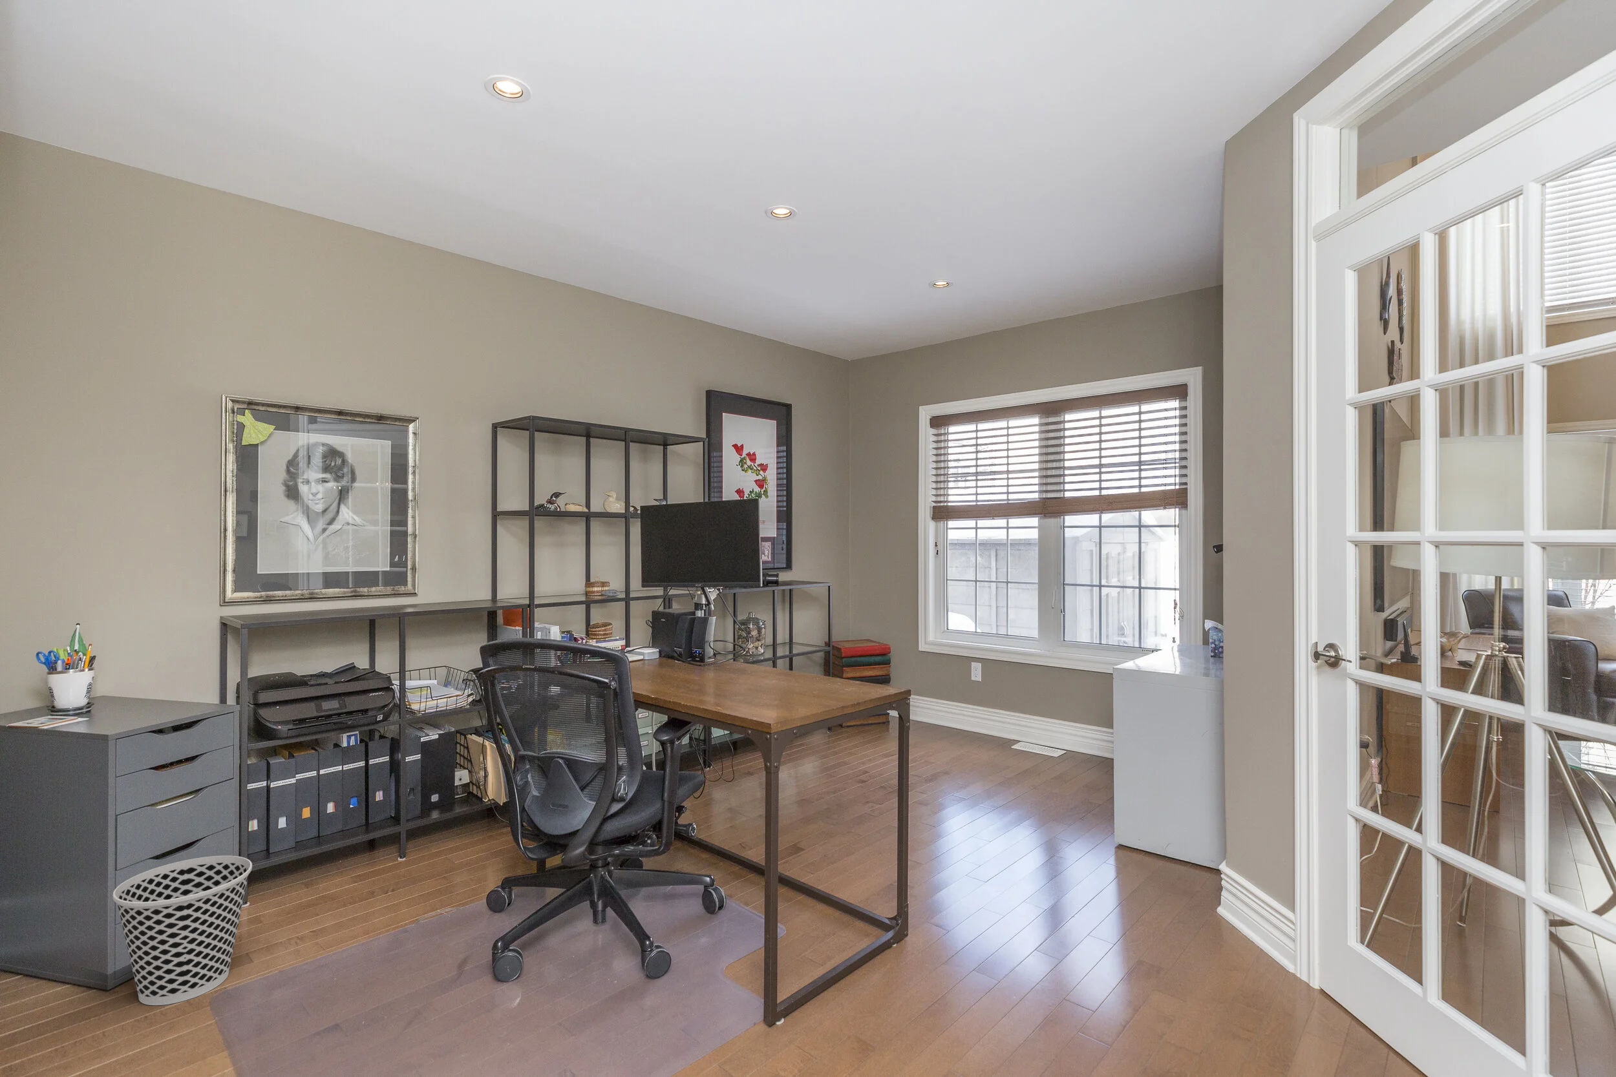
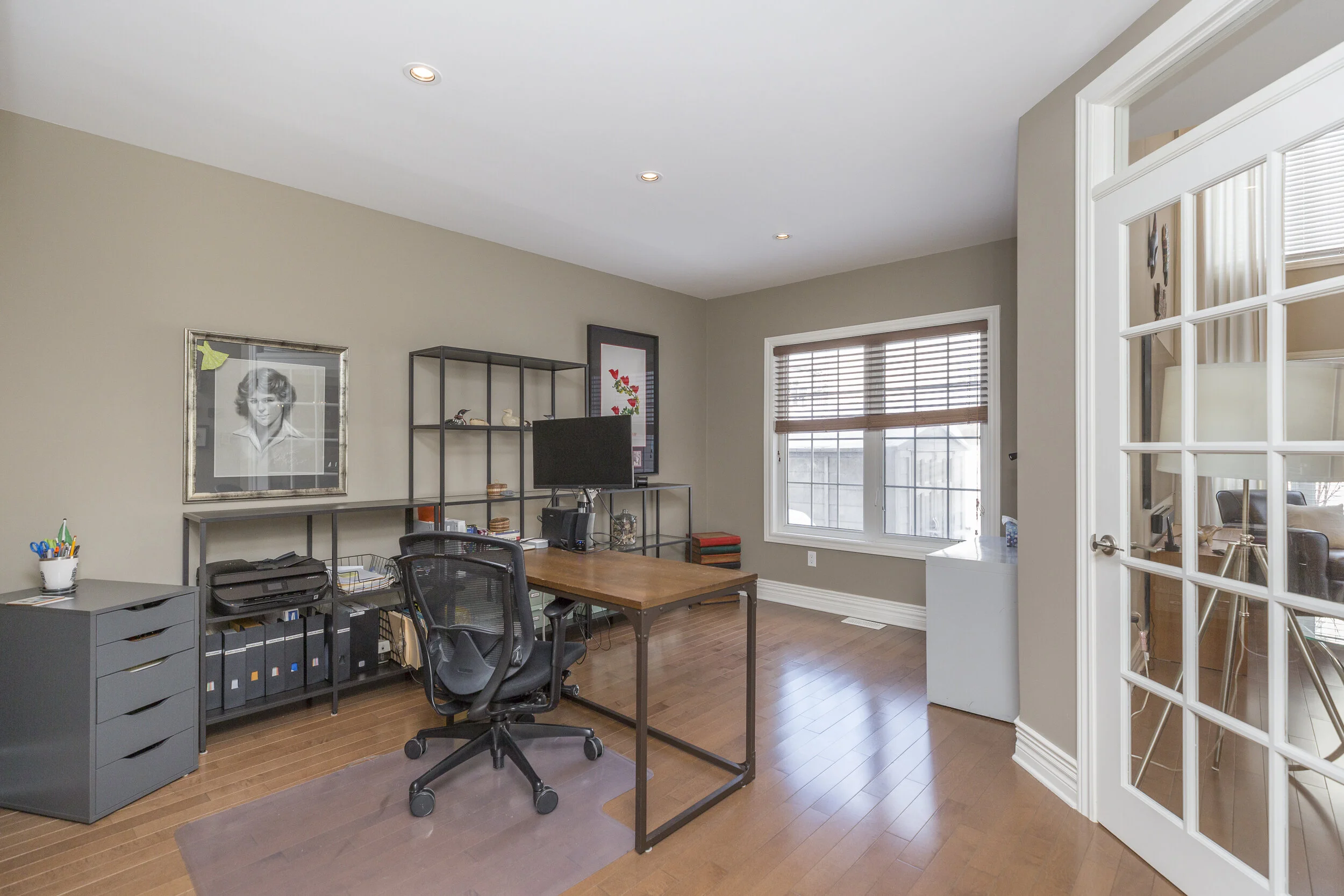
- wastebasket (185, 930)
